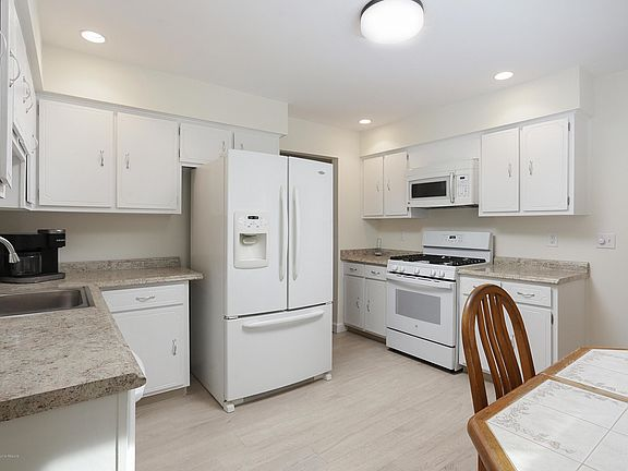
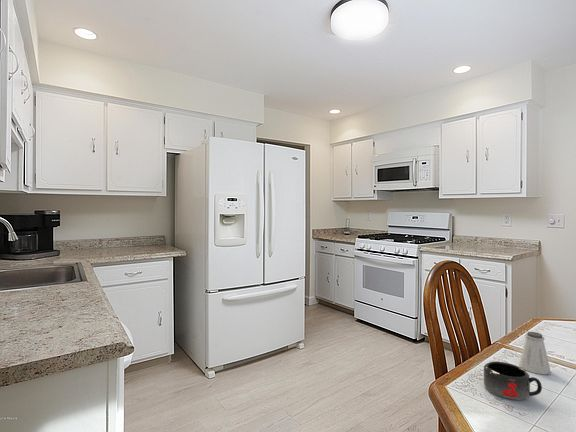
+ mug (511, 381)
+ saltshaker (534, 350)
